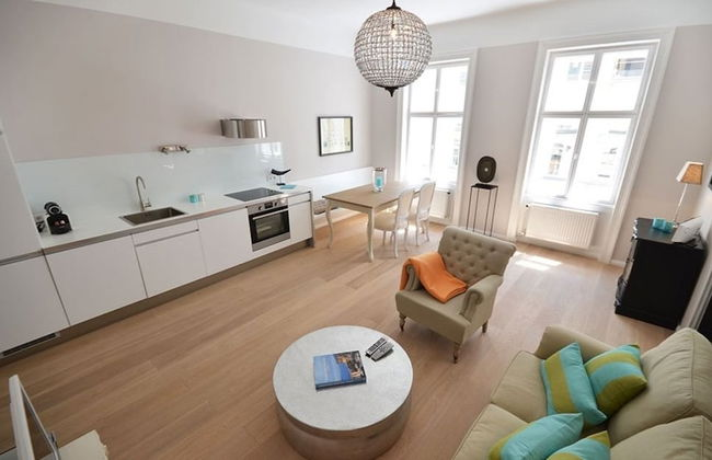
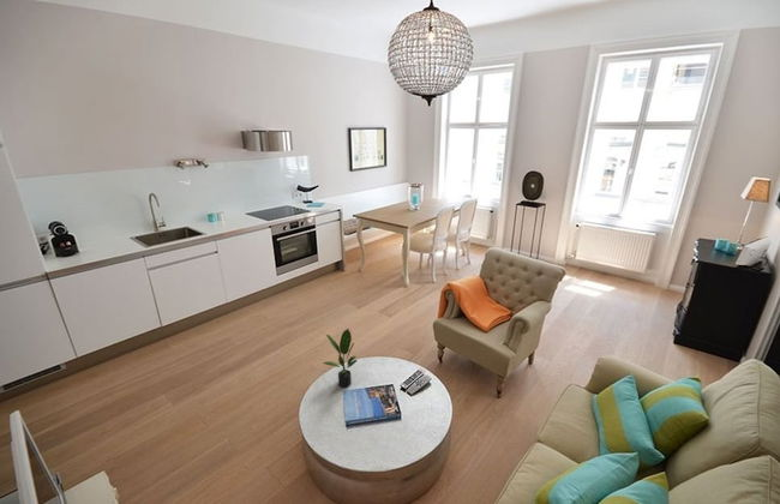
+ potted plant (340, 360)
